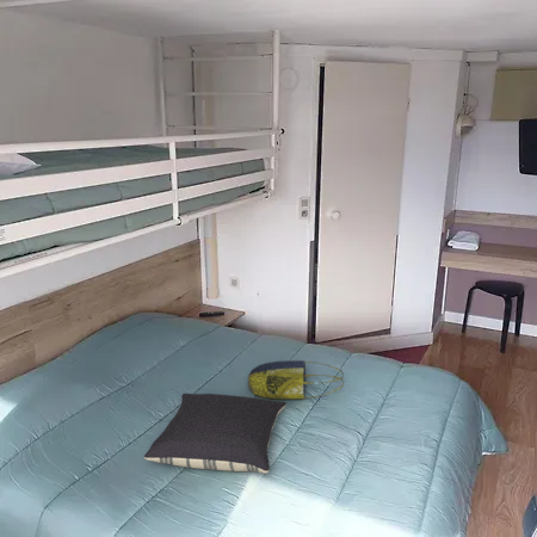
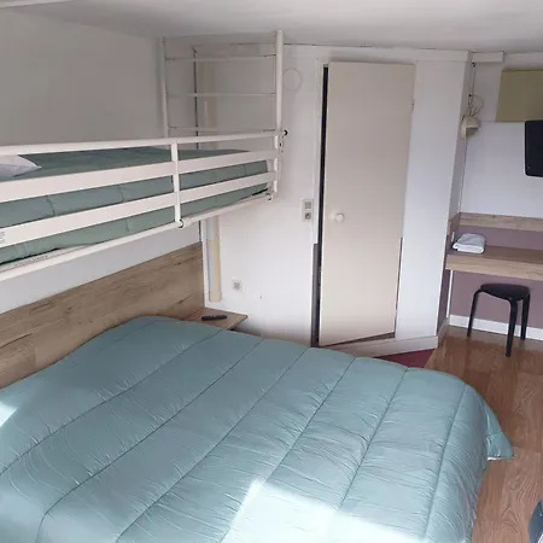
- tote bag (295, 379)
- pillow (221, 427)
